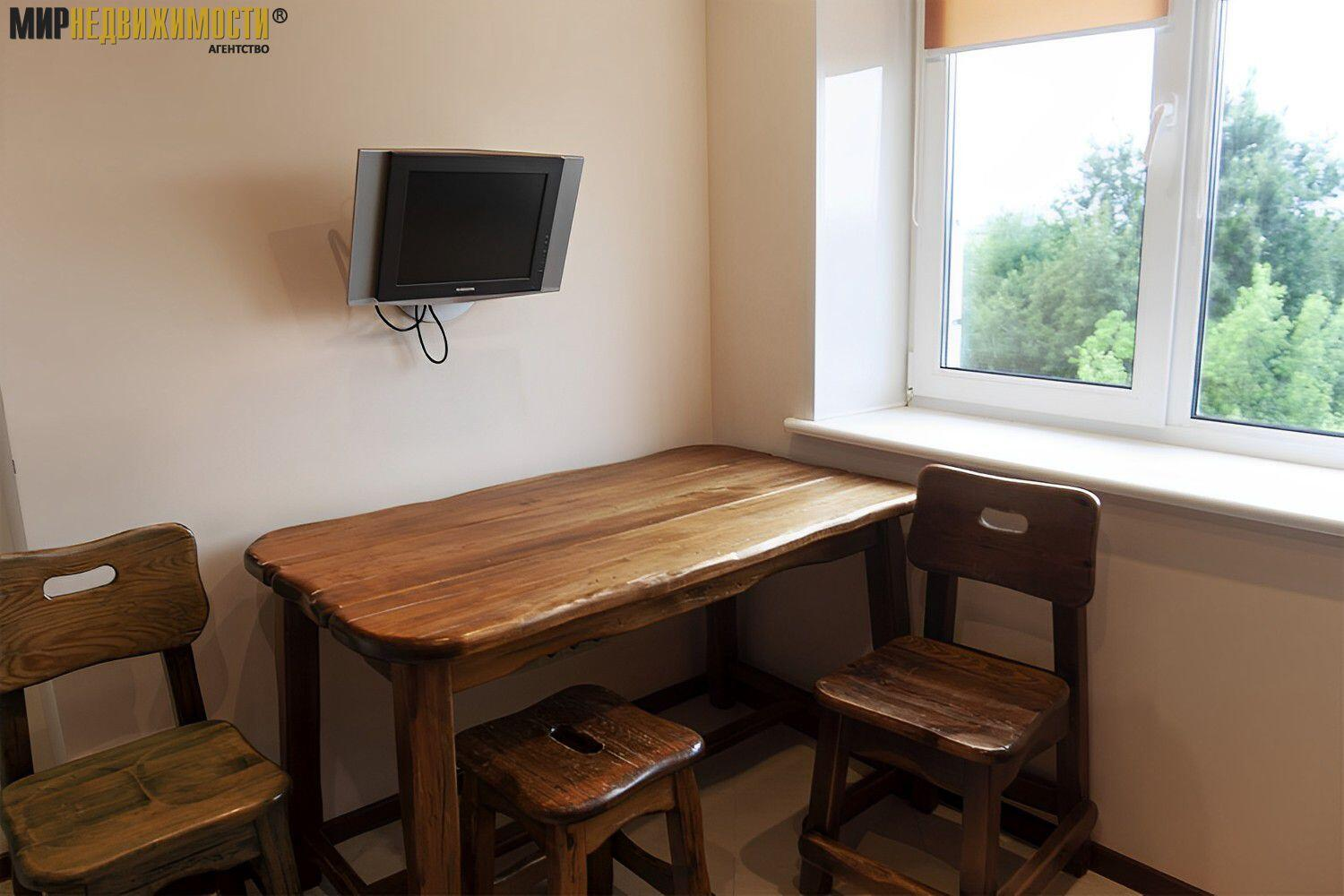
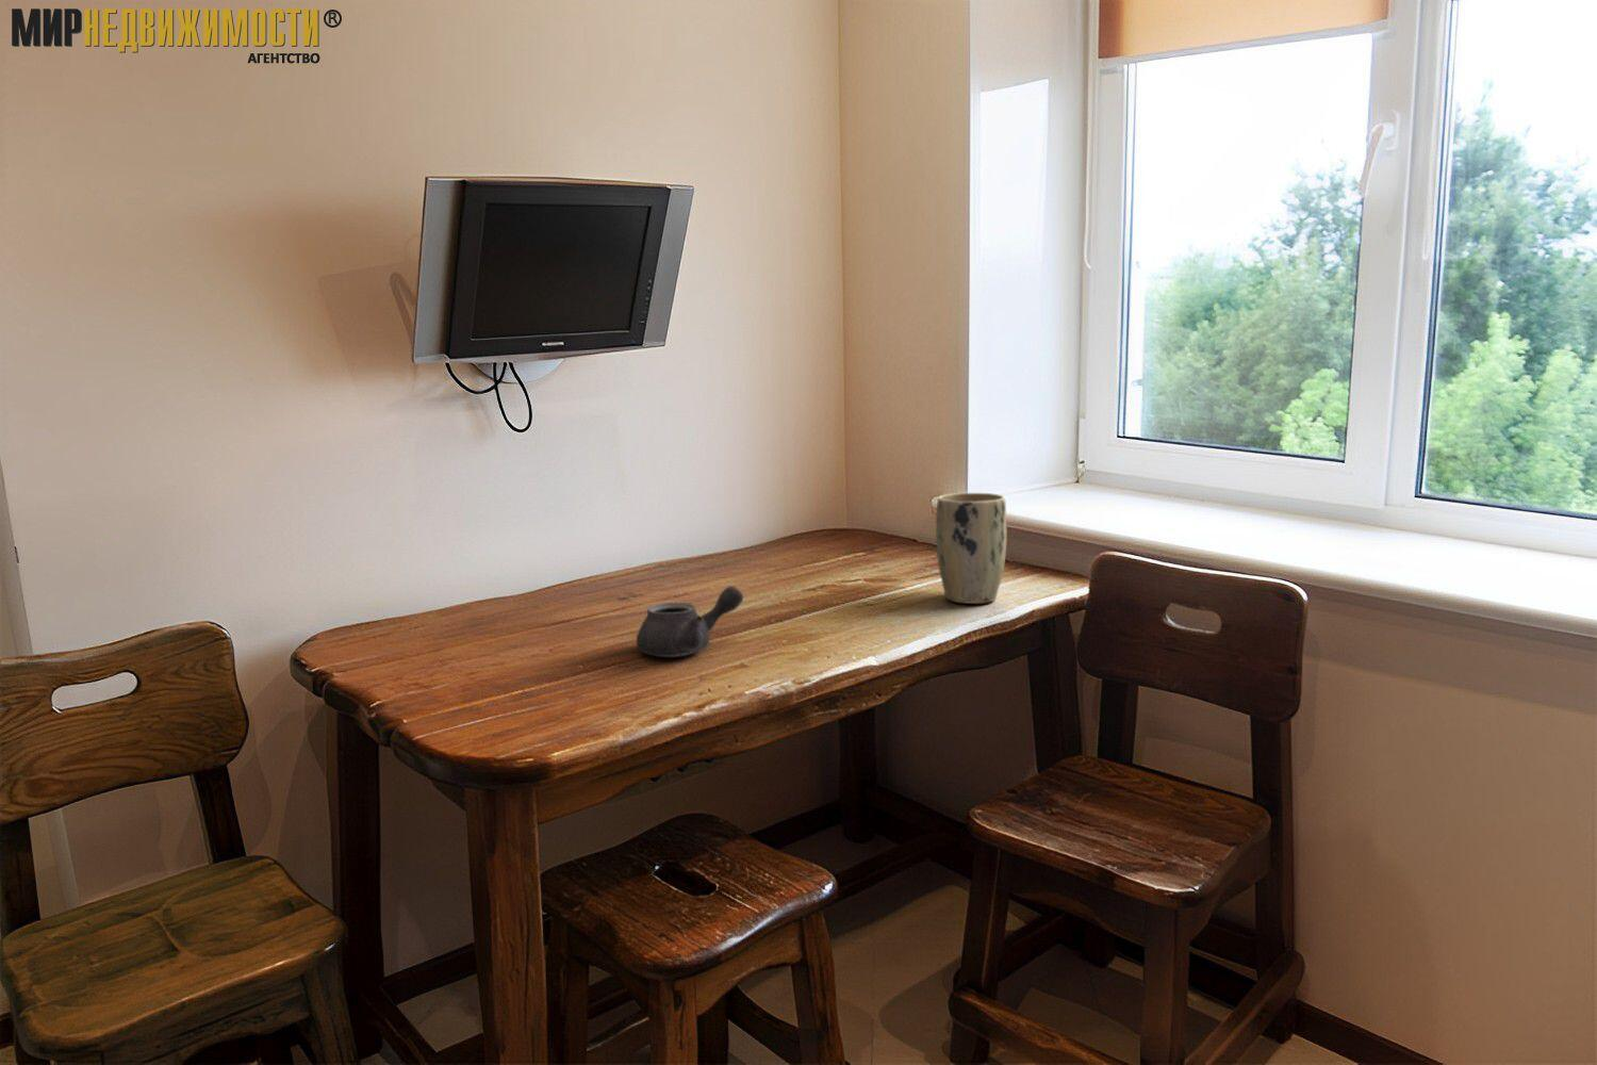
+ plant pot (971, 548)
+ teapot (693, 620)
